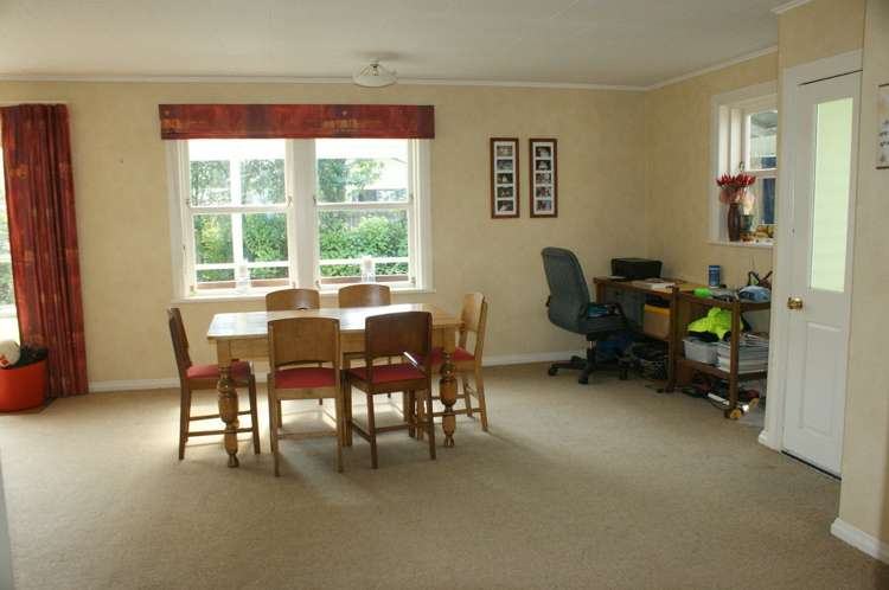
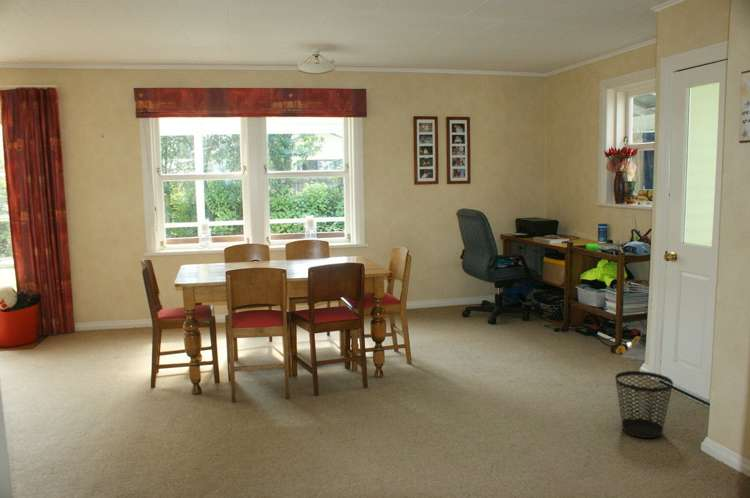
+ wastebasket (643, 405)
